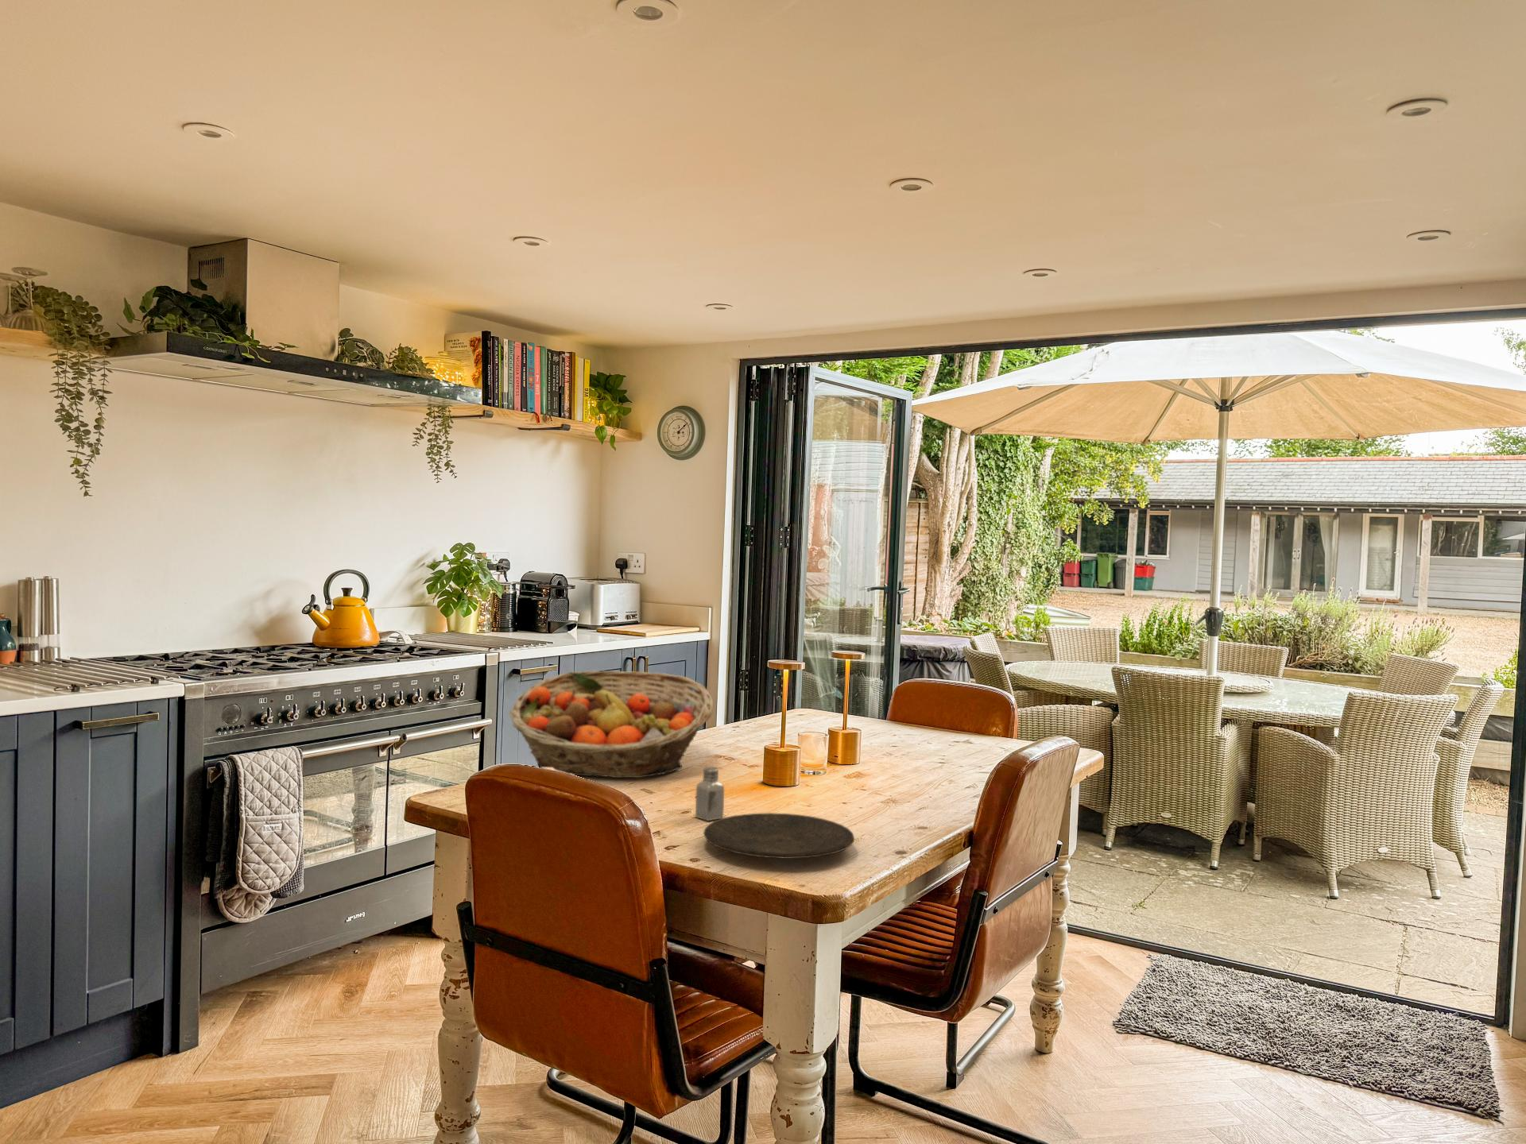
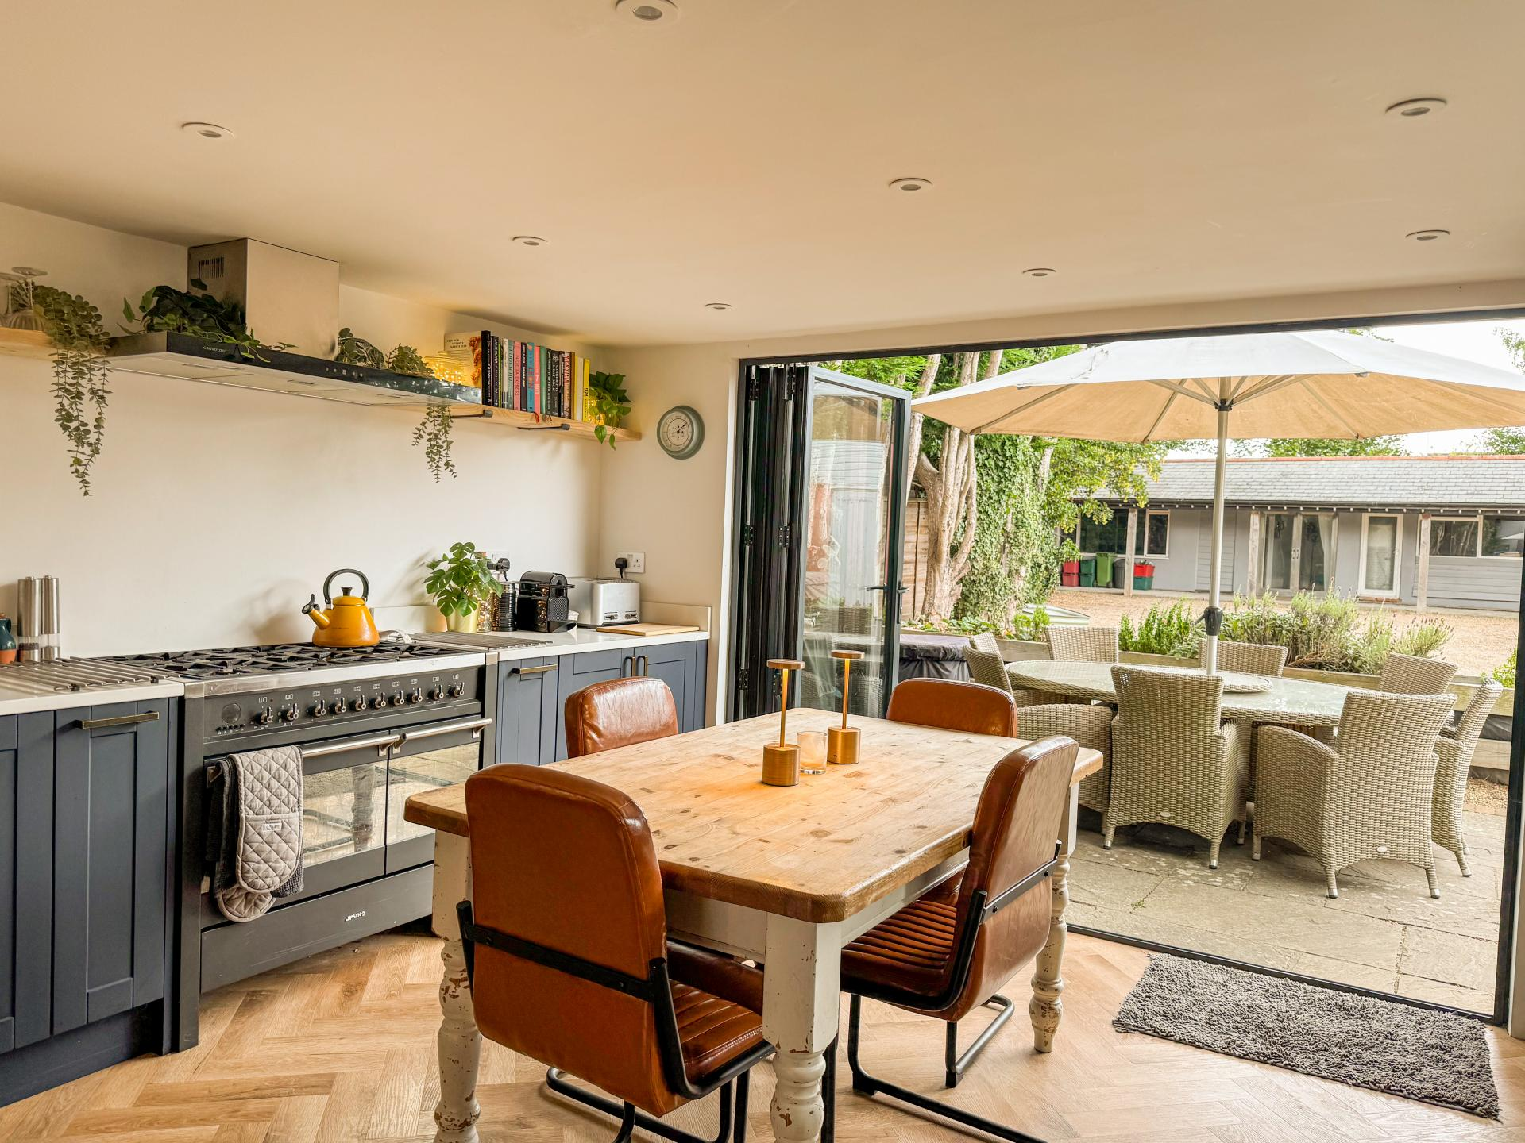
- plate (779, 839)
- saltshaker (710, 793)
- fruit basket (612, 721)
